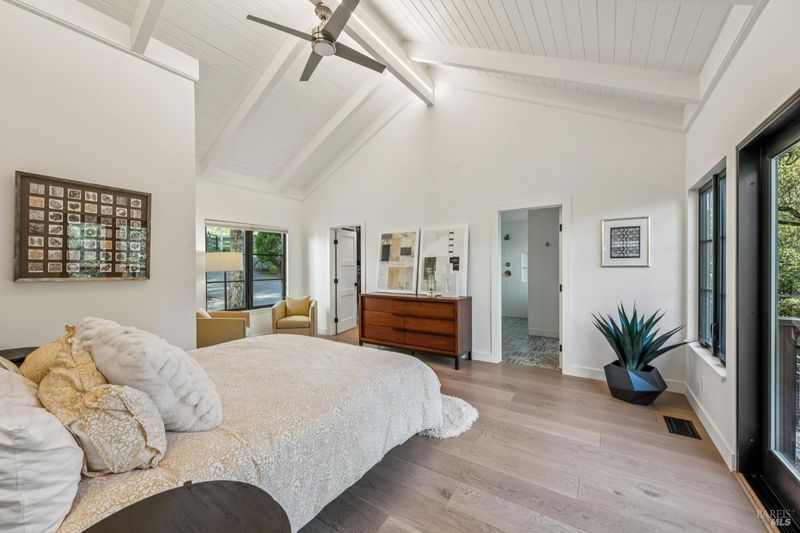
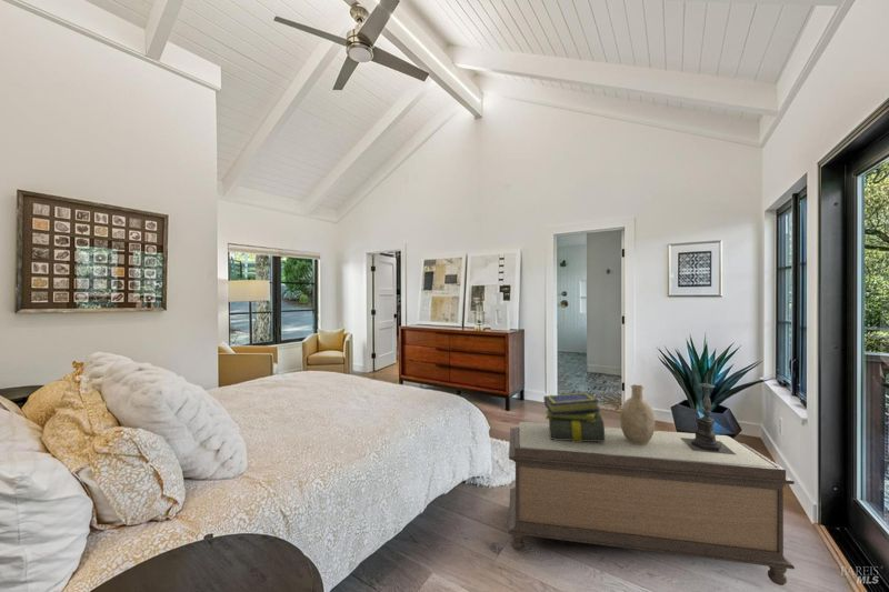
+ stack of books (572, 415)
+ candle holder (707, 410)
+ bench (628, 490)
+ decorative vase (637, 412)
